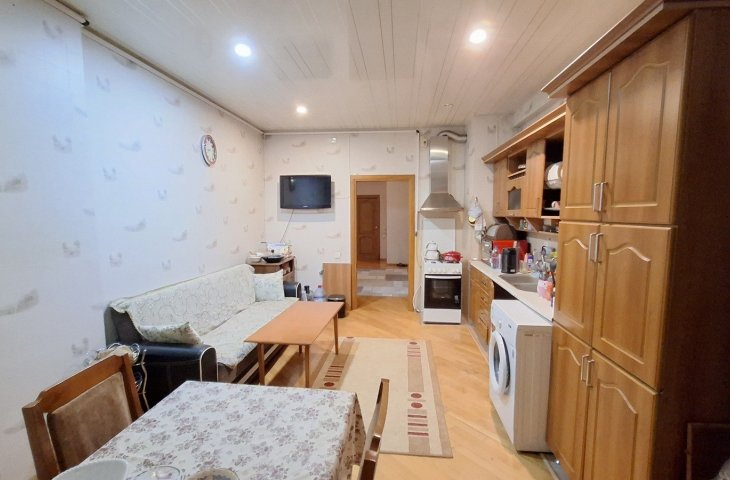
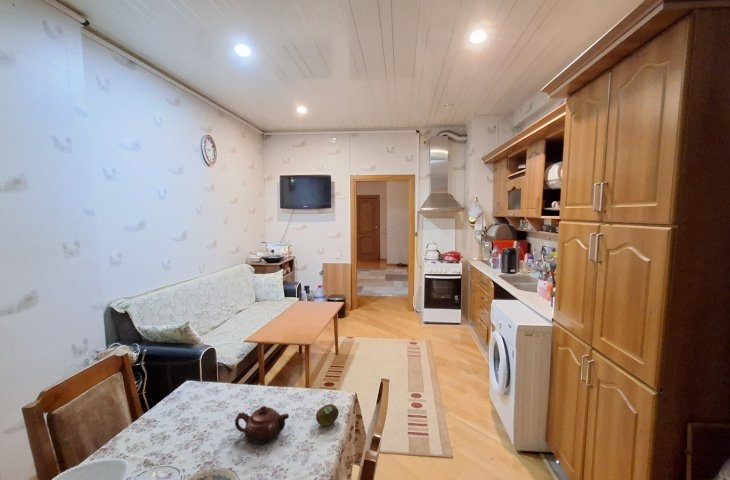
+ fruit (327, 415)
+ teapot (262, 420)
